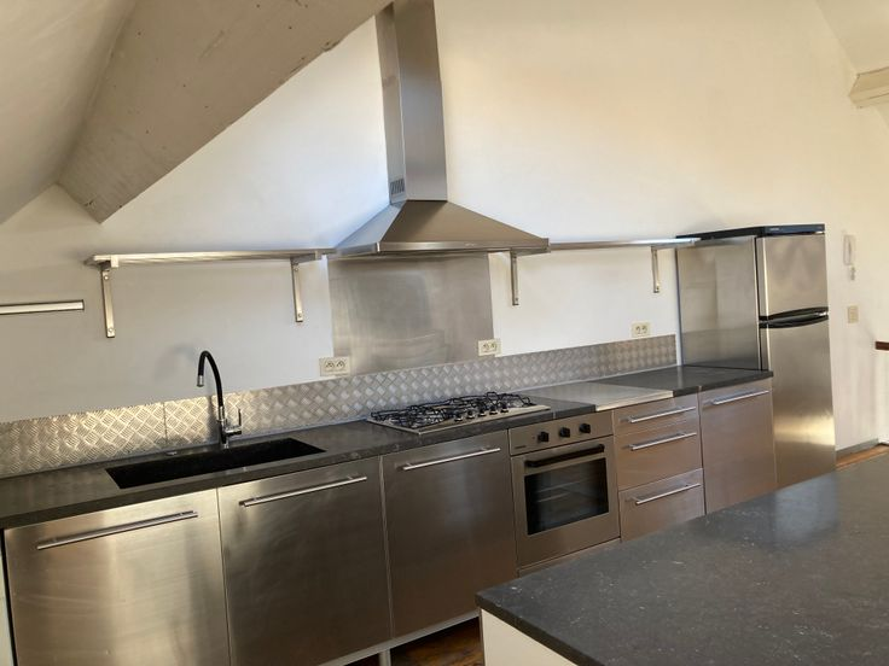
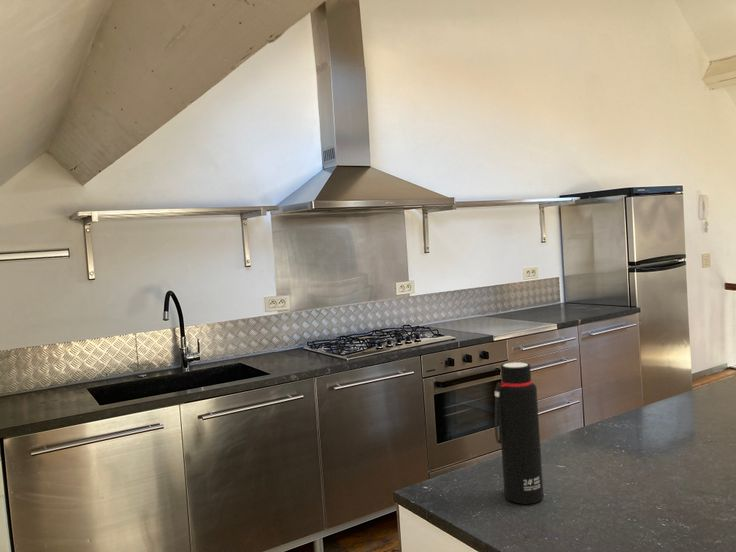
+ water bottle (516, 431)
